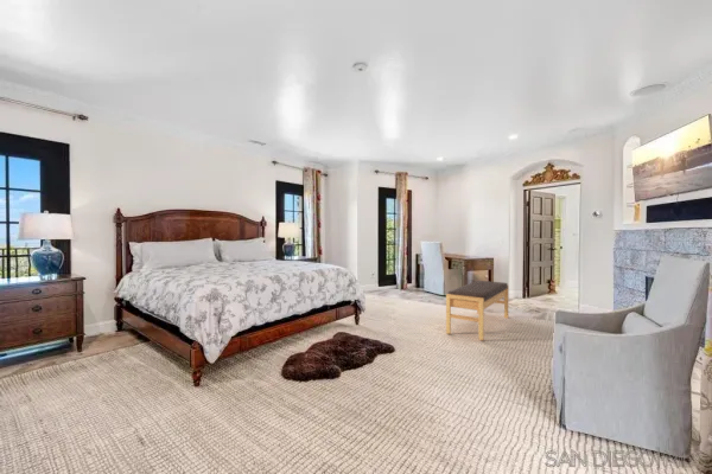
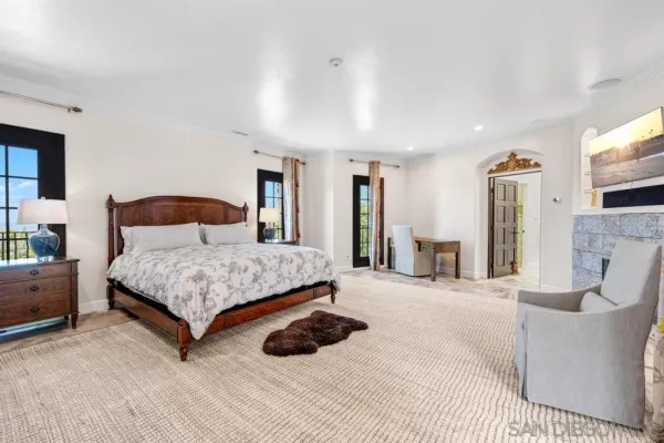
- bench (479, 305)
